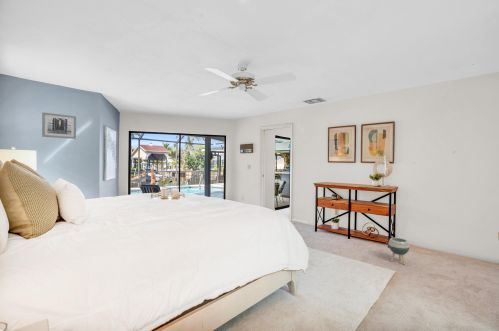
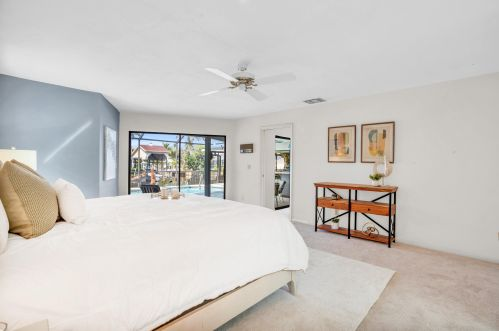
- planter (398, 250)
- wall art (59, 126)
